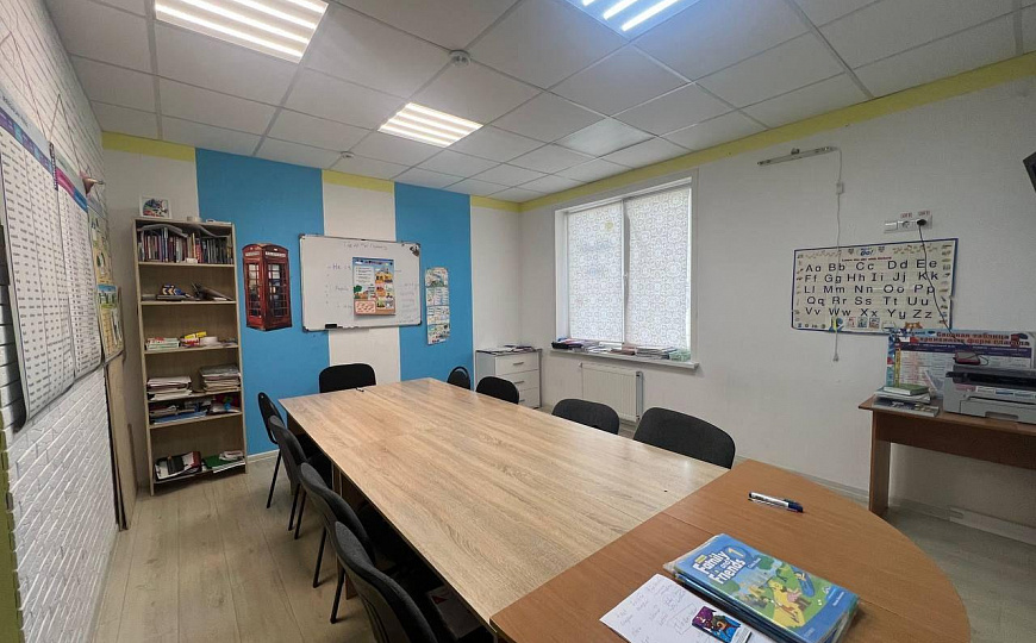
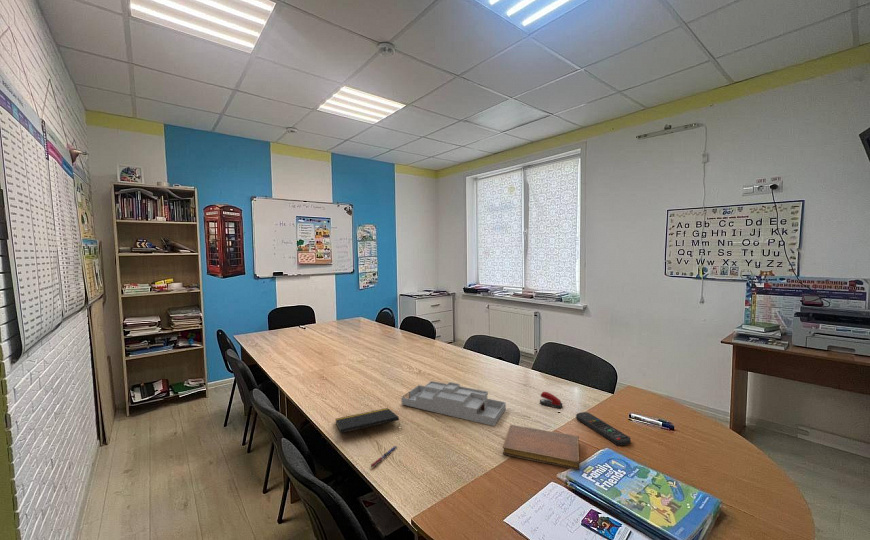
+ stapler (550, 399)
+ notebook (541, 444)
+ pen (384, 455)
+ desk organizer (452, 397)
+ remote control (601, 427)
+ notepad (366, 419)
